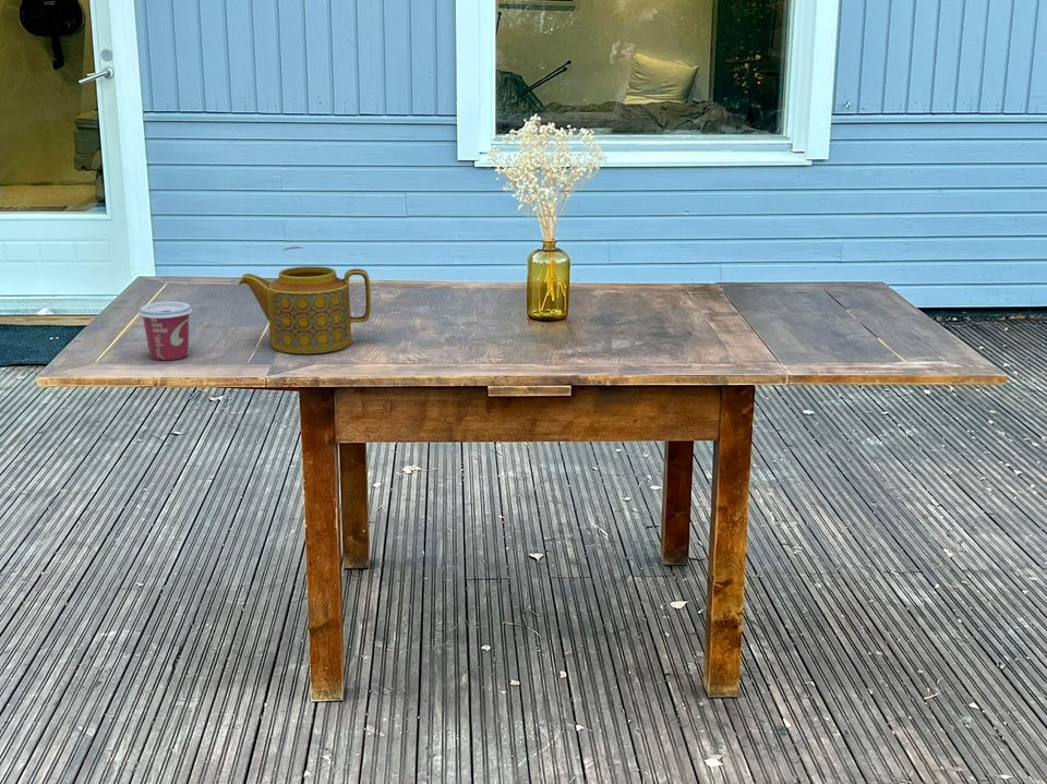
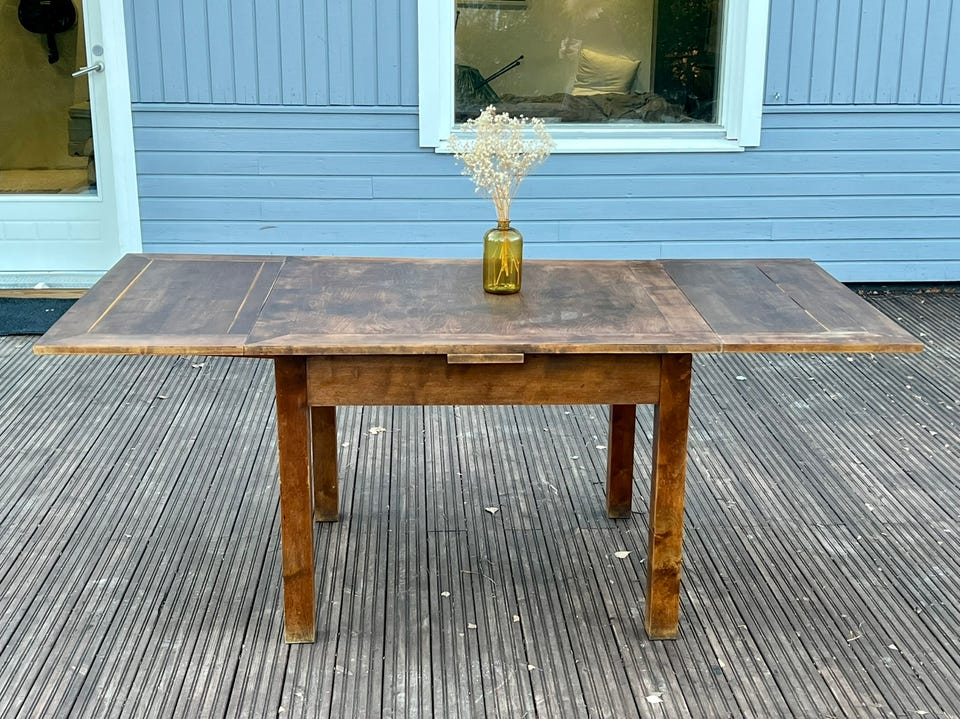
- cup (167, 330)
- teapot (305, 307)
